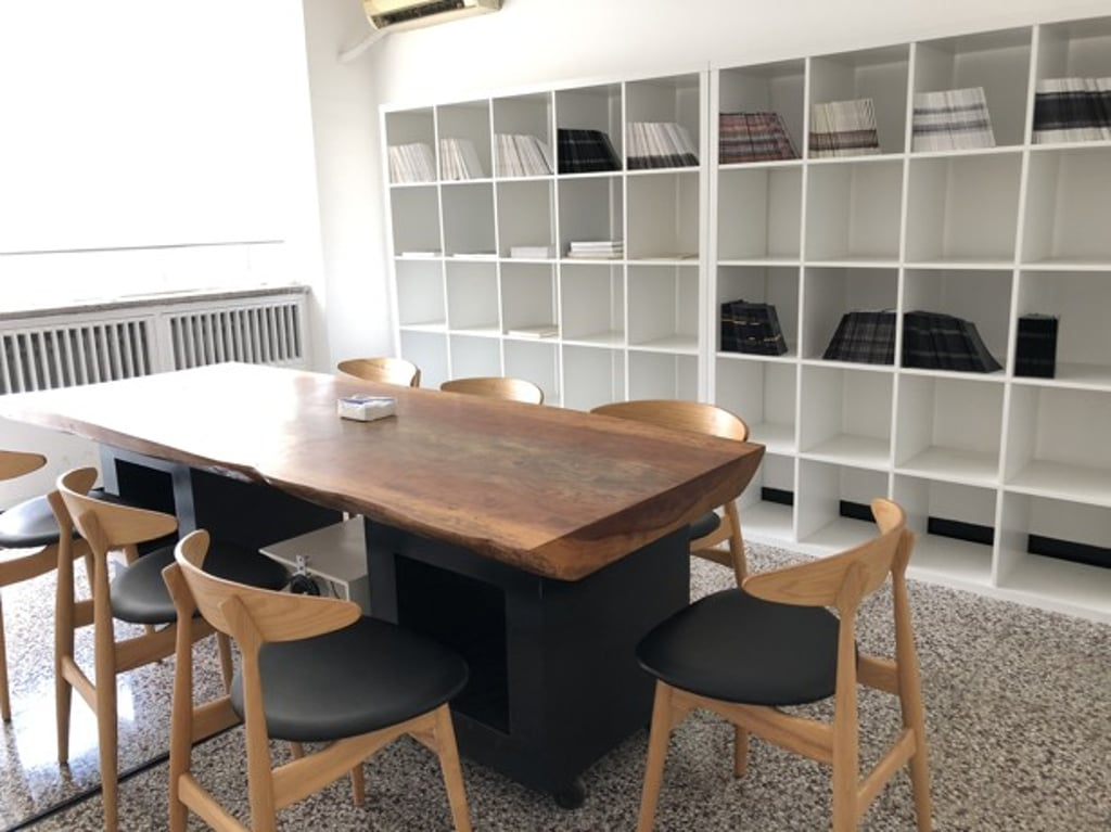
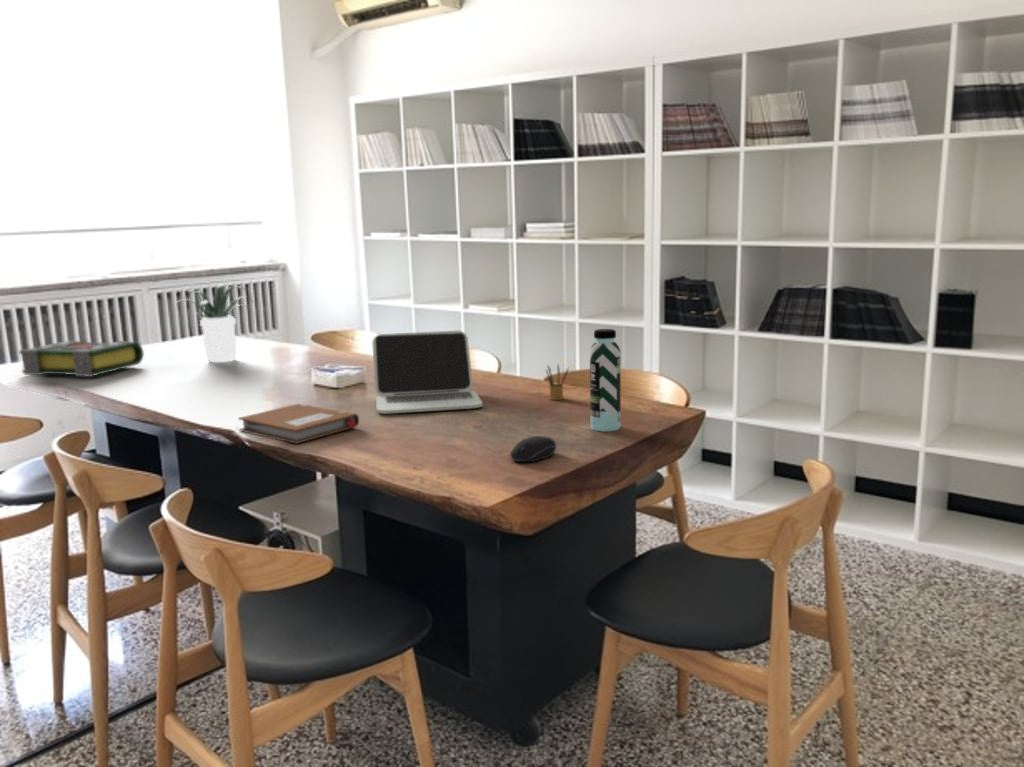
+ notebook (300, 421)
+ pencil box (558, 381)
+ potted plant (220, 323)
+ computer mouse (533, 447)
+ water bottle (605, 379)
+ book (82, 357)
+ laptop (425, 369)
